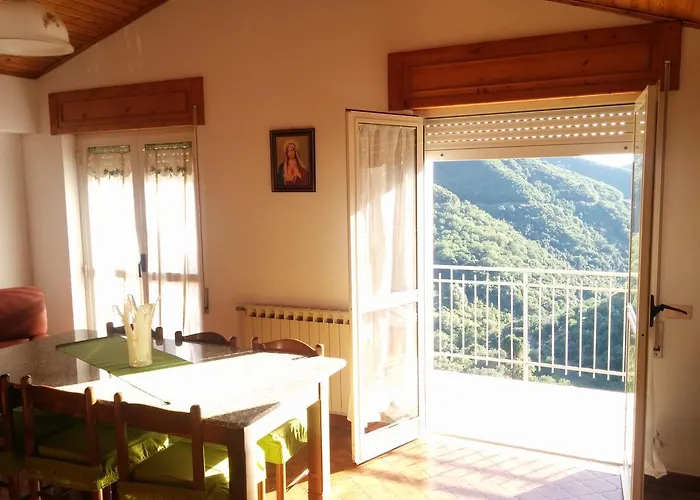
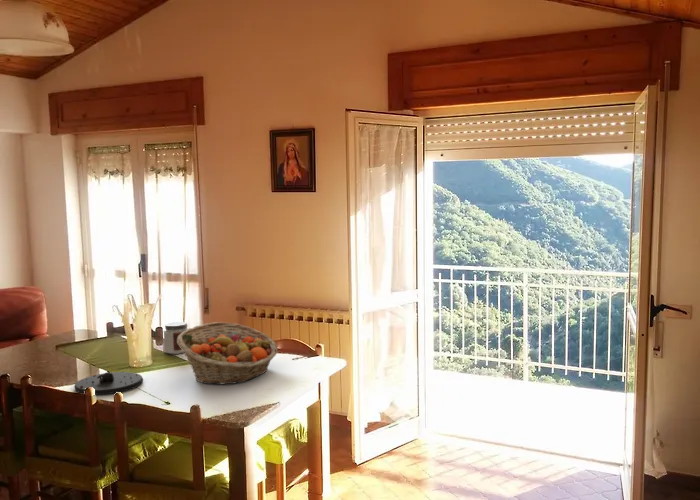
+ fruit basket (228, 351)
+ plate (109, 378)
+ jar (176, 337)
